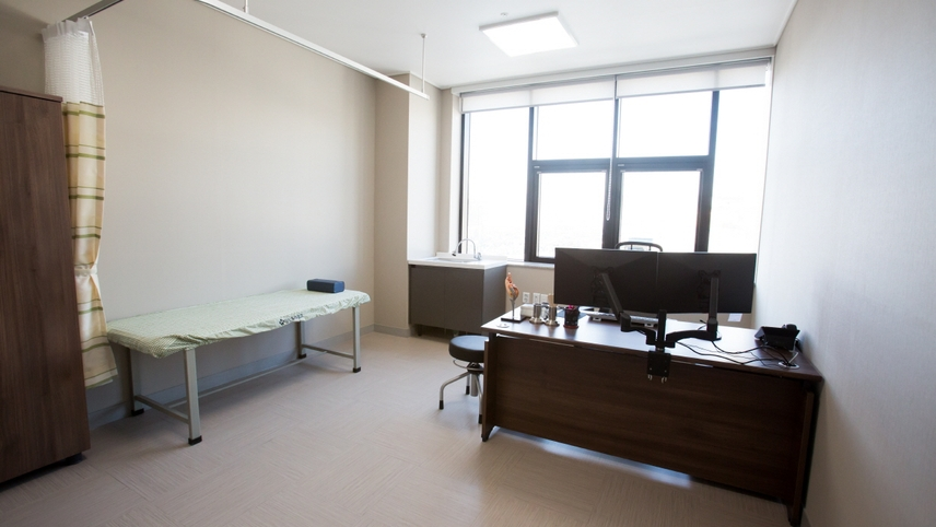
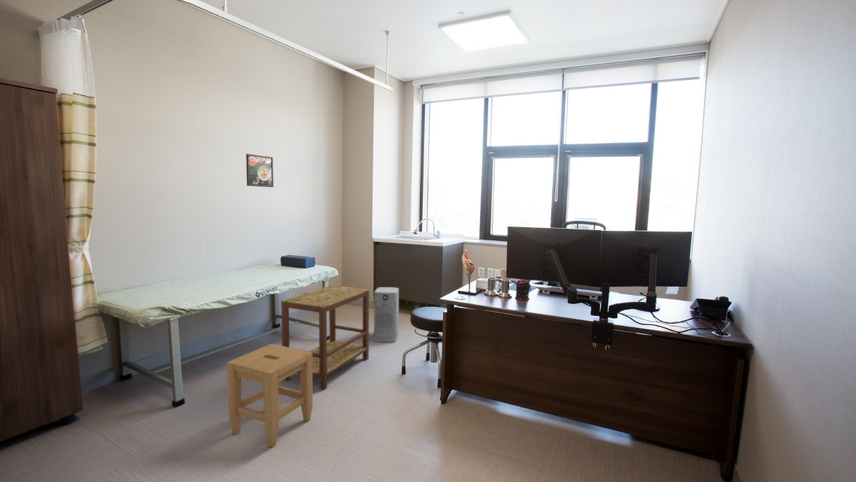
+ stool (271, 391)
+ side table (326, 332)
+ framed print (260, 171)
+ air purifier (386, 313)
